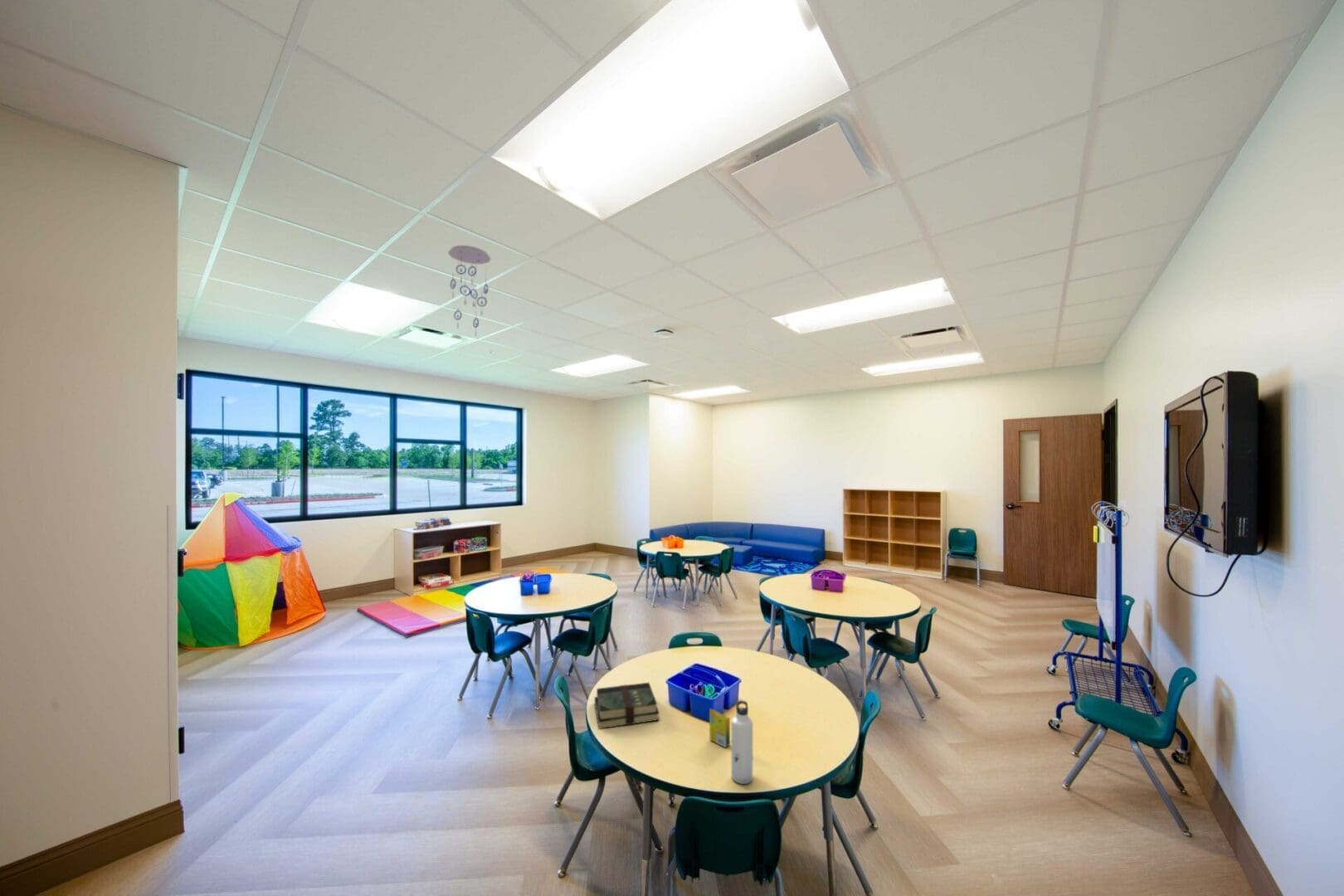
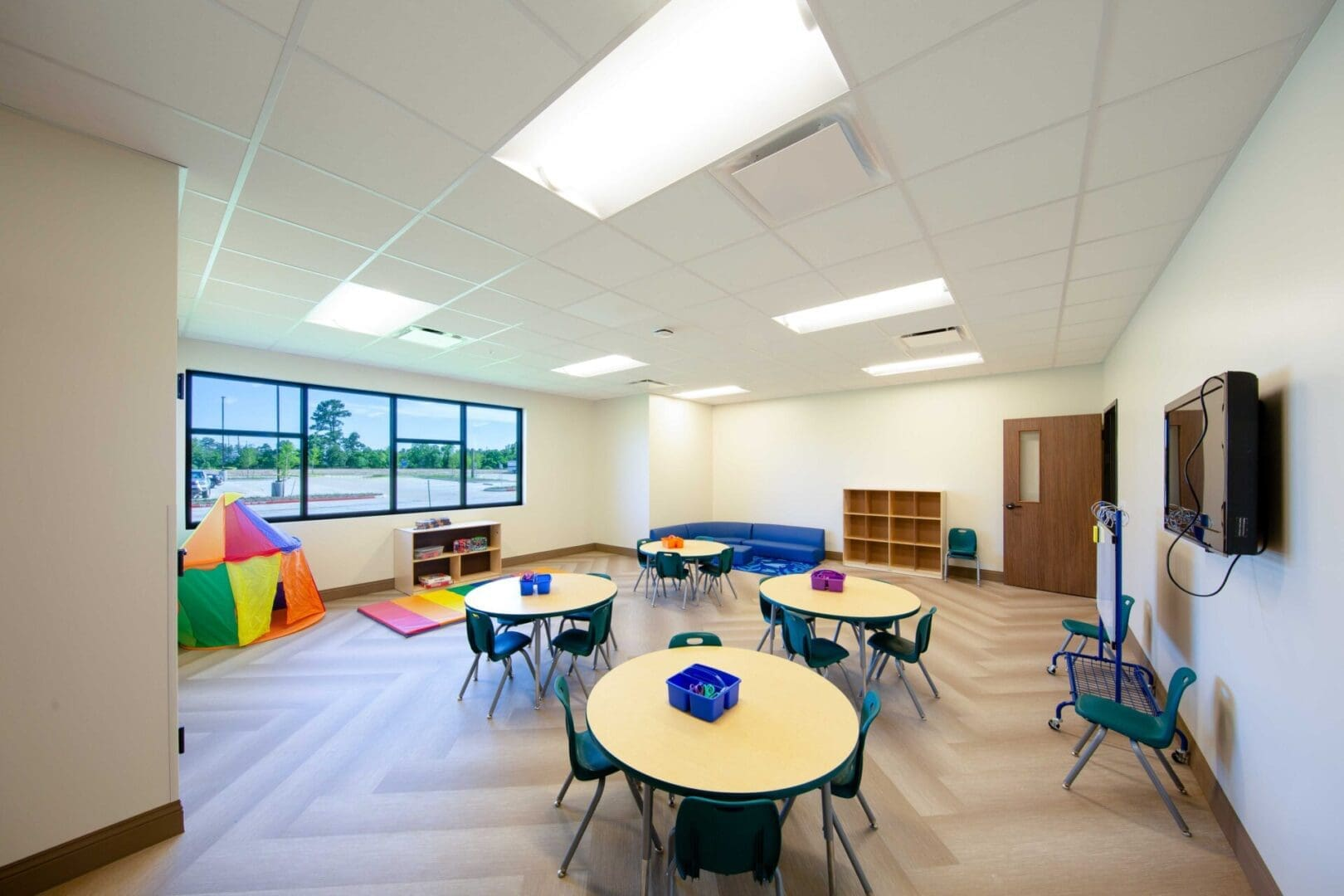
- book (626, 703)
- crayon box (719, 726)
- water bottle (742, 739)
- ceiling mobile (470, 293)
